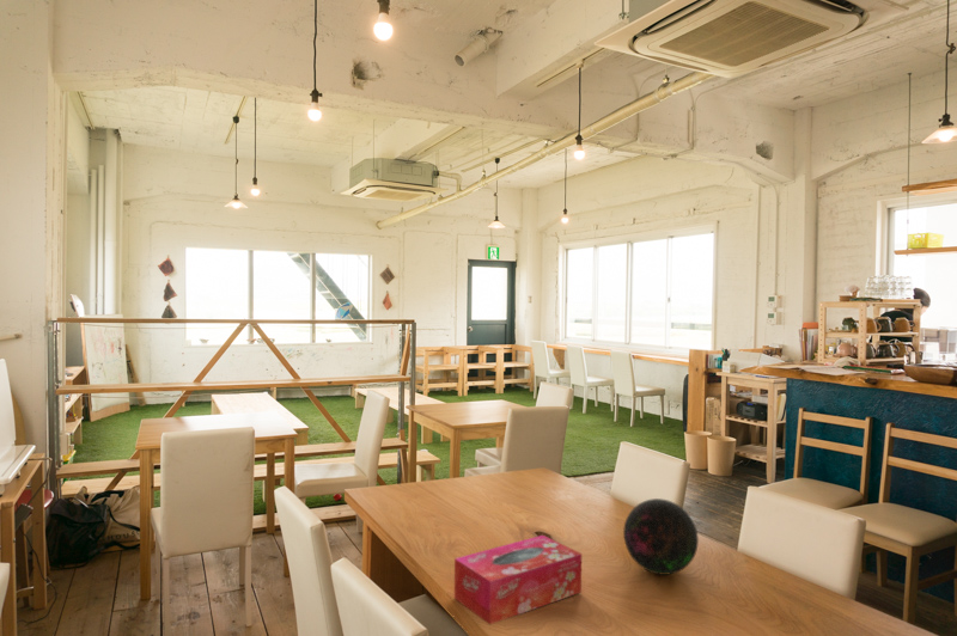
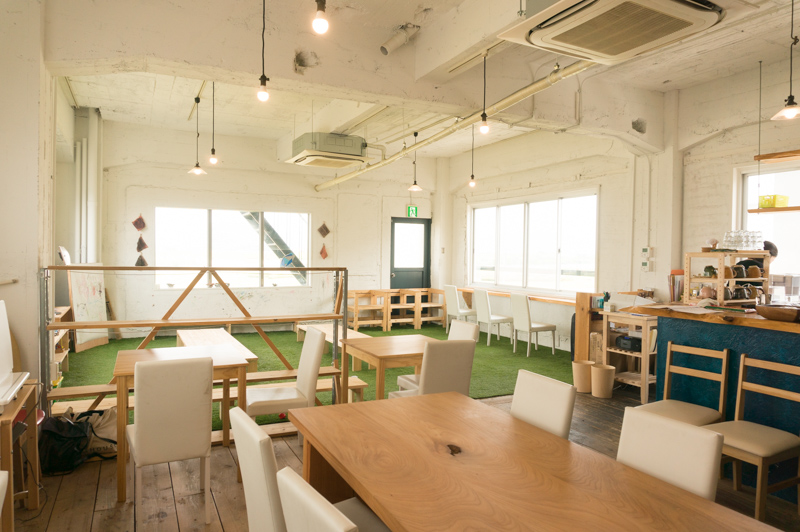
- tissue box (518, 575)
- decorative orb (659, 536)
